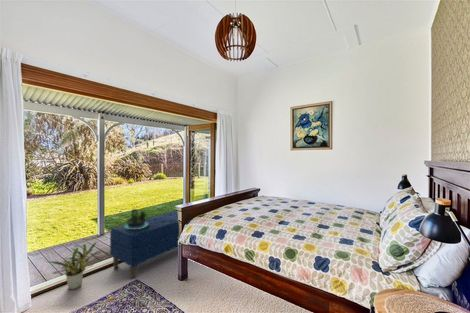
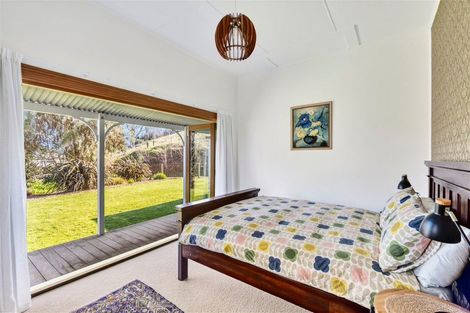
- potted plant (137, 217)
- potted plant (79, 266)
- bench (159, 238)
